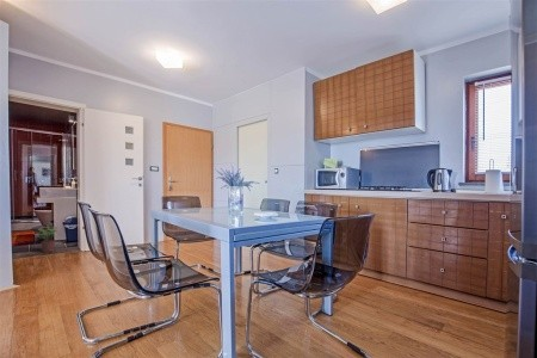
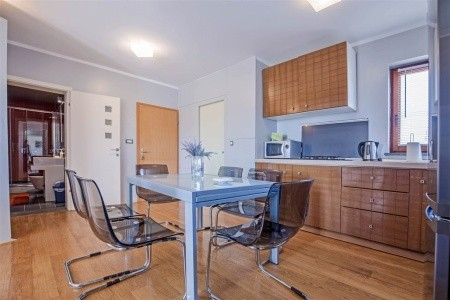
- potted plant (49, 237)
